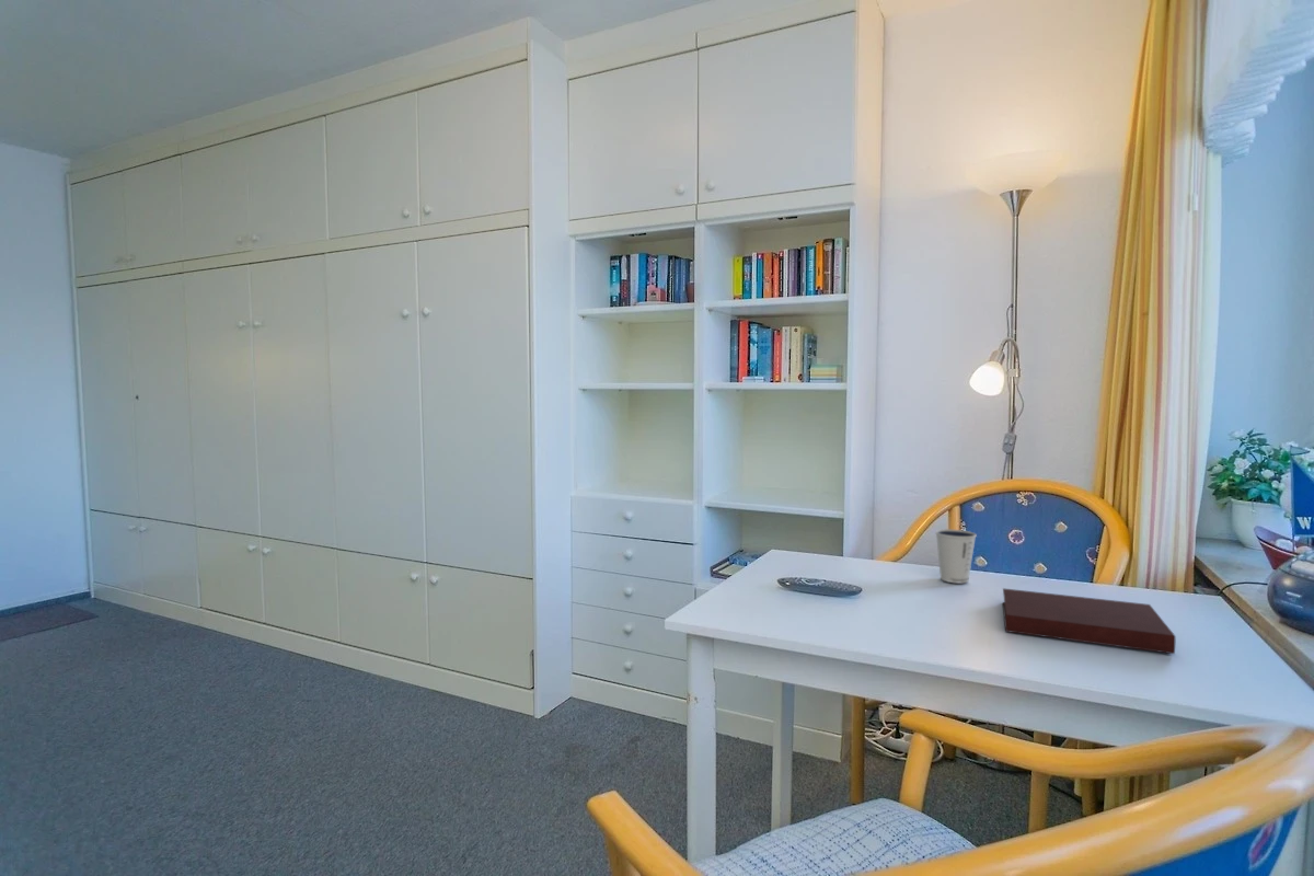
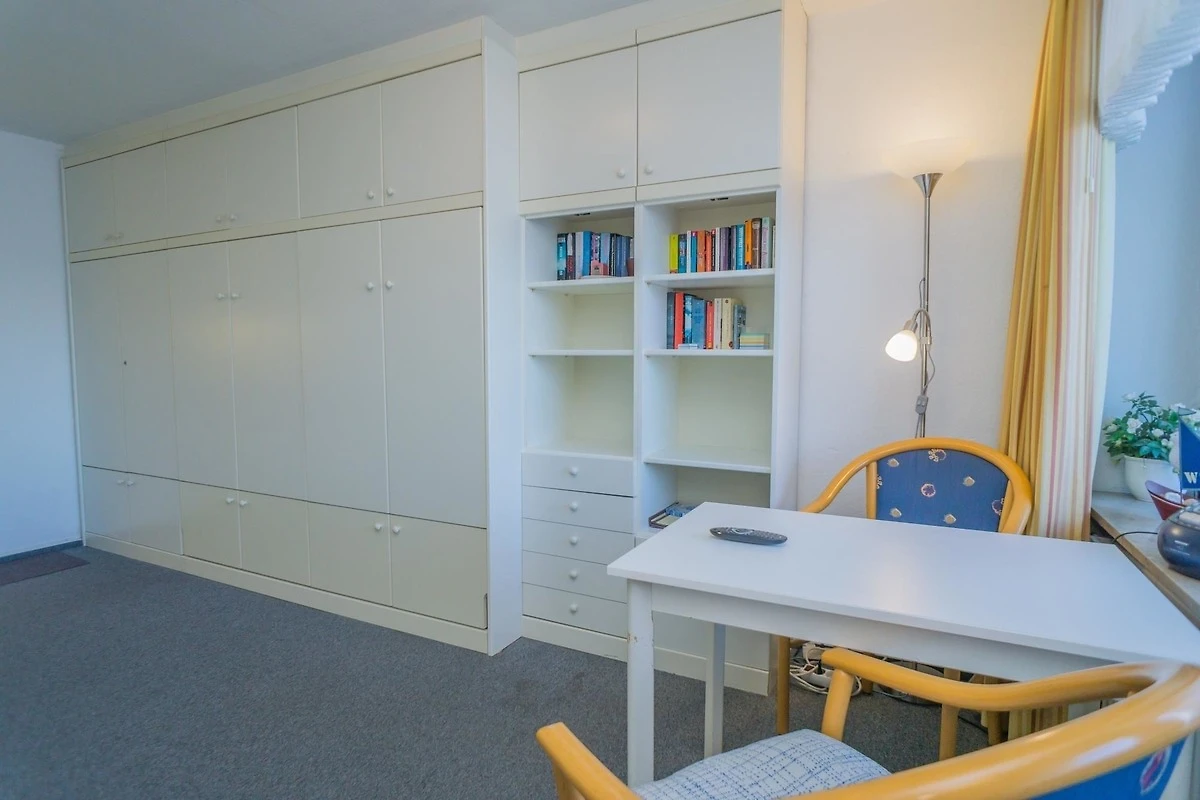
- notebook (1079, 618)
- dixie cup (955, 556)
